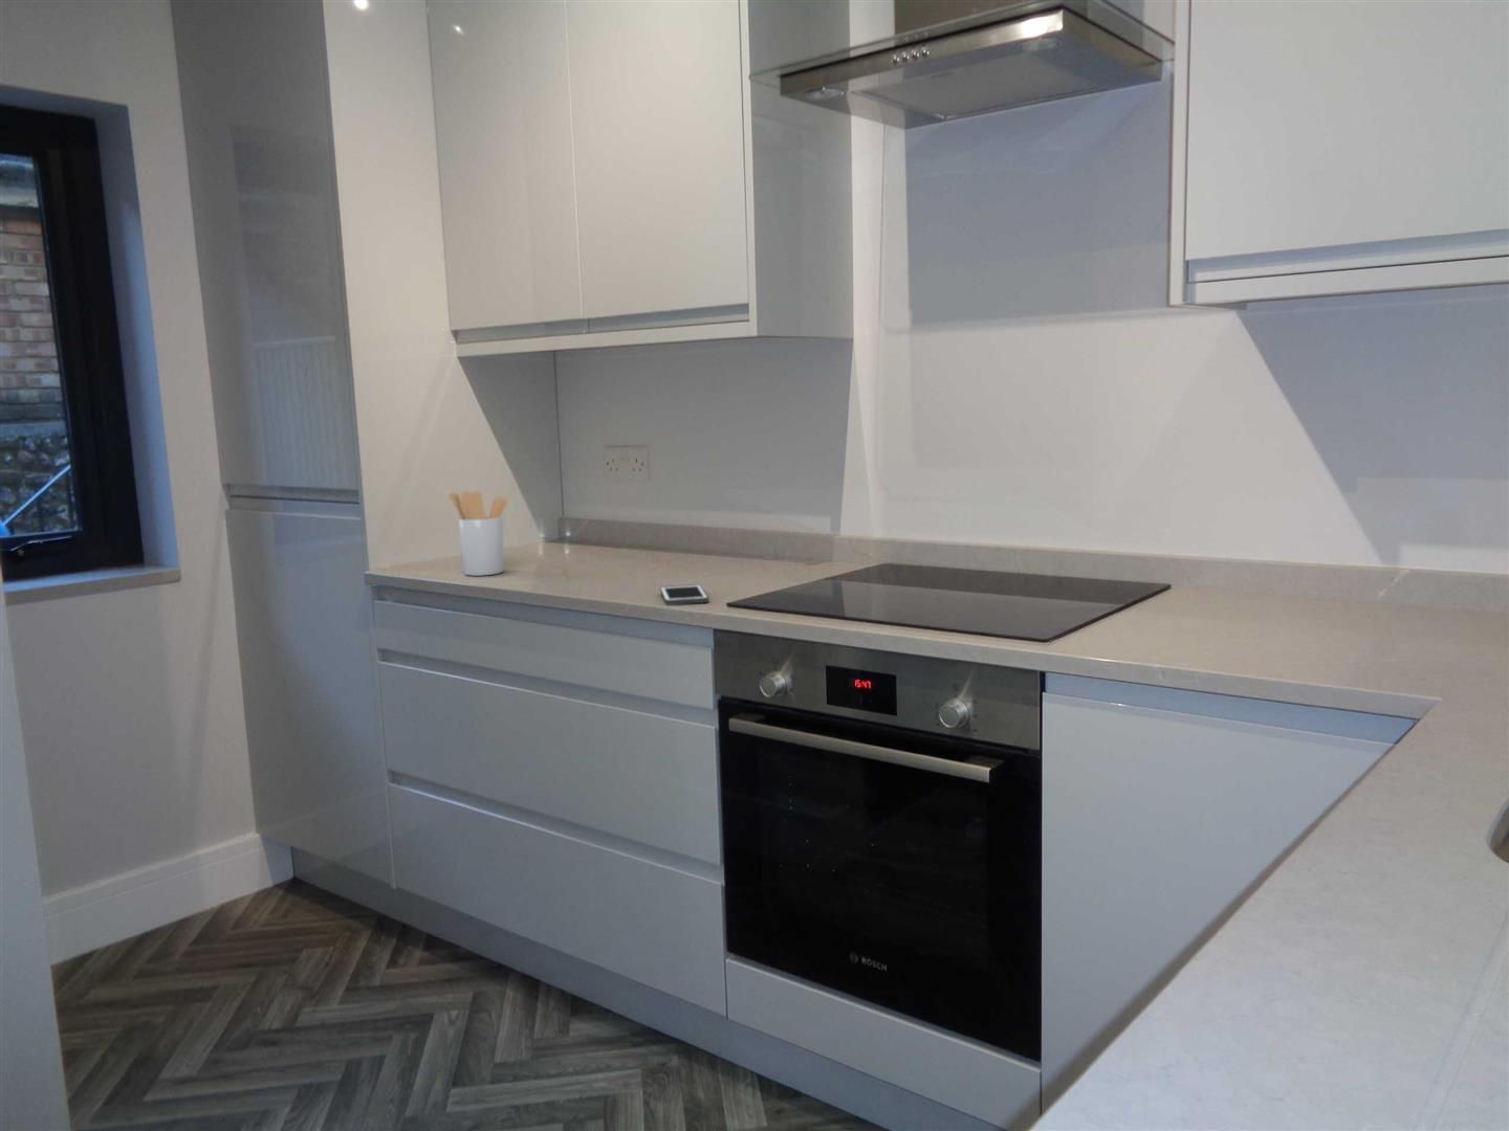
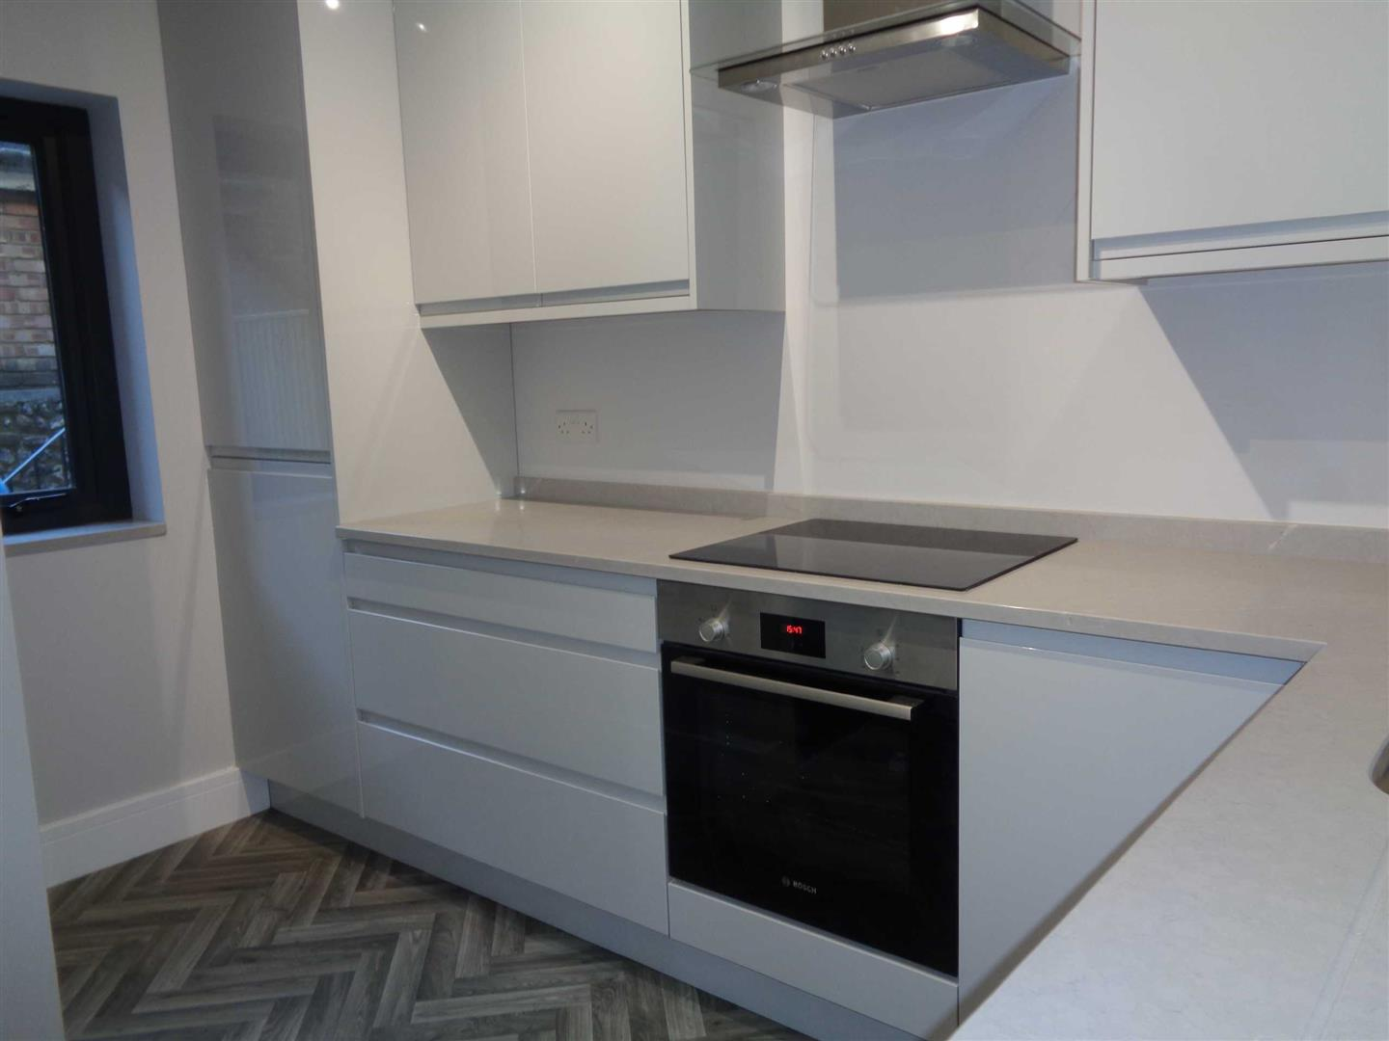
- cell phone (683, 594)
- utensil holder (475, 530)
